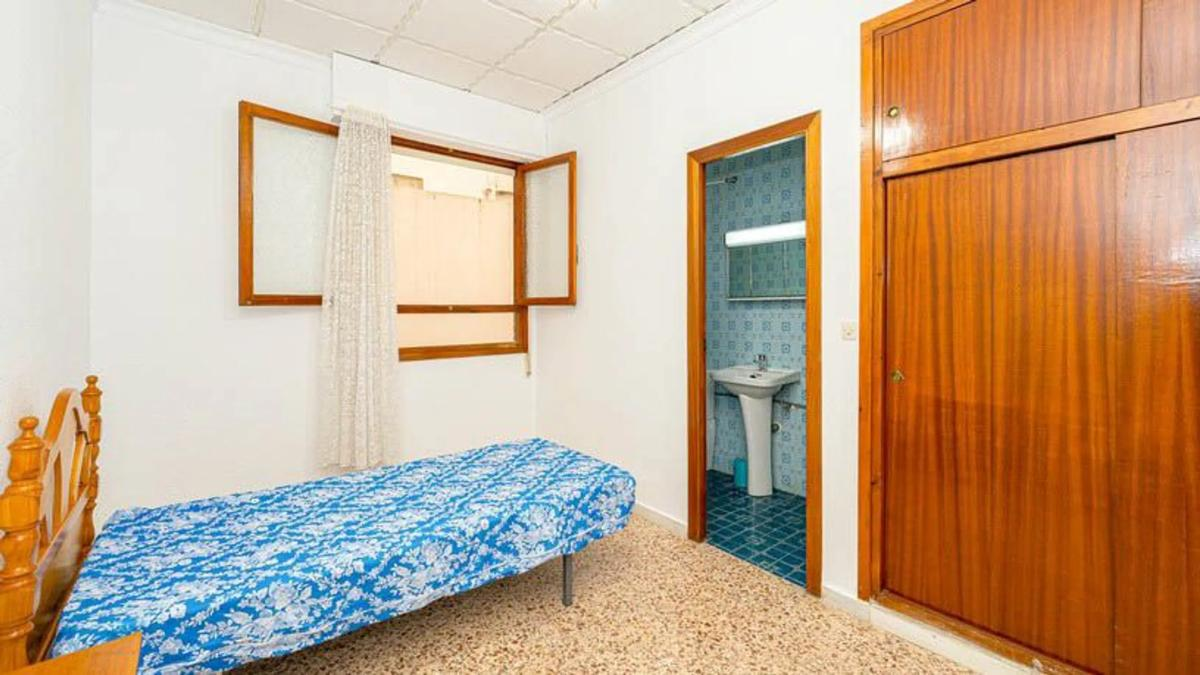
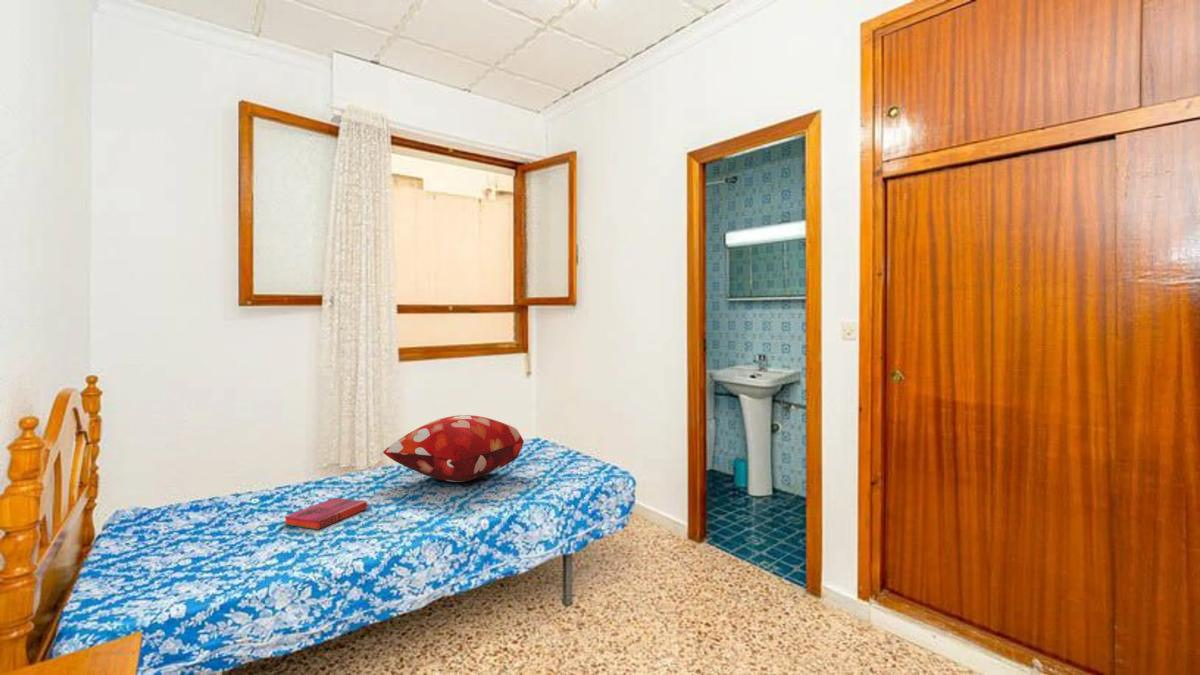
+ decorative pillow (458, 446)
+ hardback book (327, 512)
